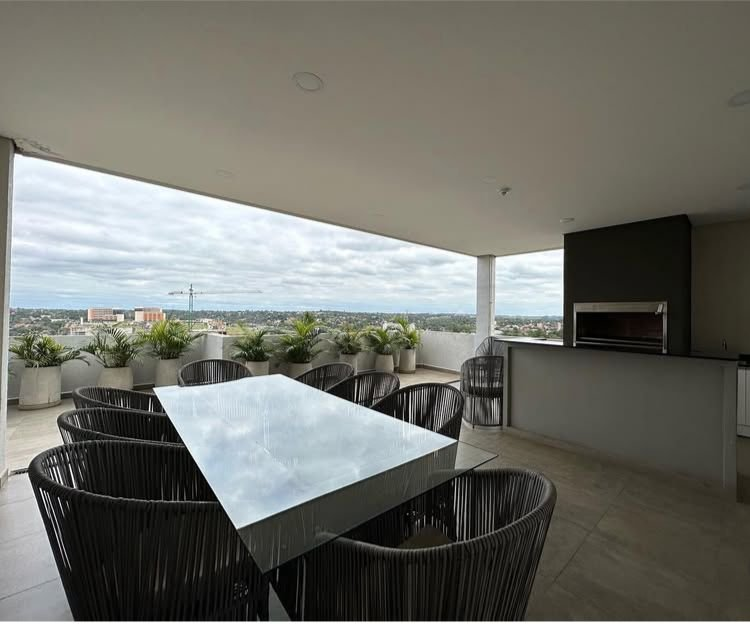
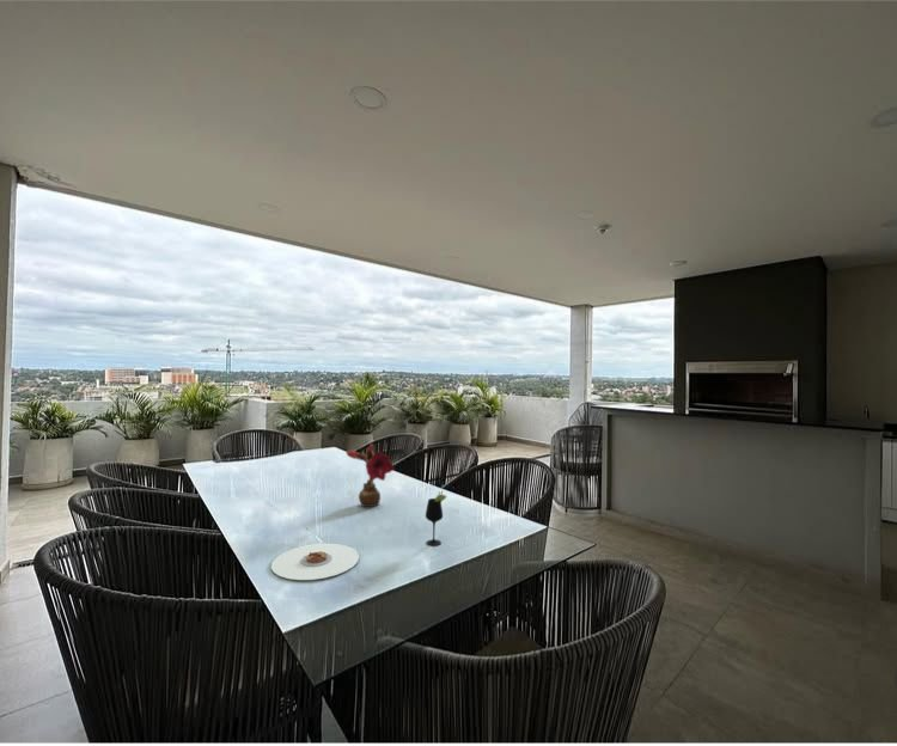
+ plate (316, 557)
+ flower (371, 476)
+ wine glass (434, 515)
